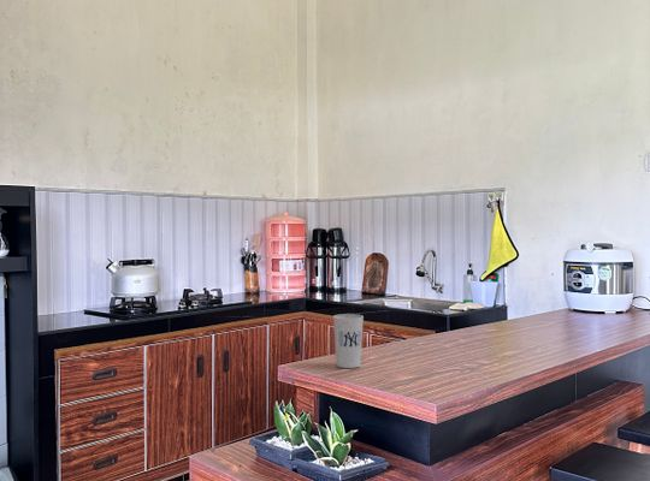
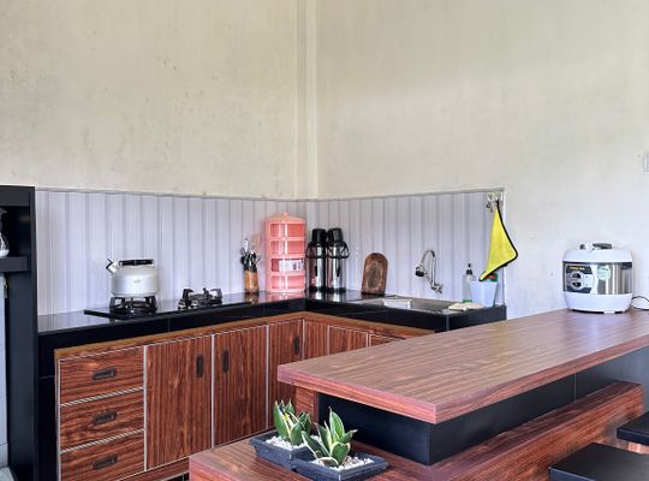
- cup (348, 340)
